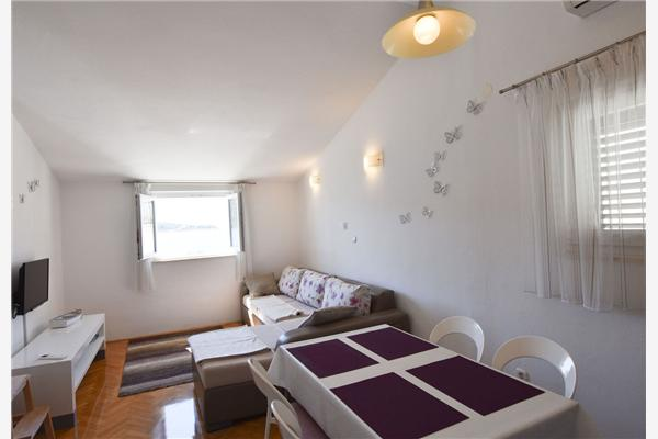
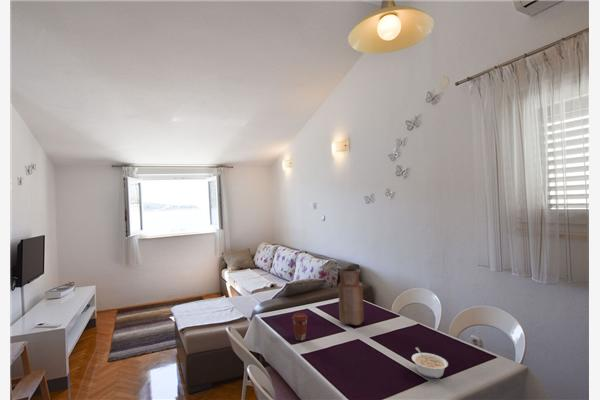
+ vase (350, 295)
+ coffee cup (300, 326)
+ legume (428, 364)
